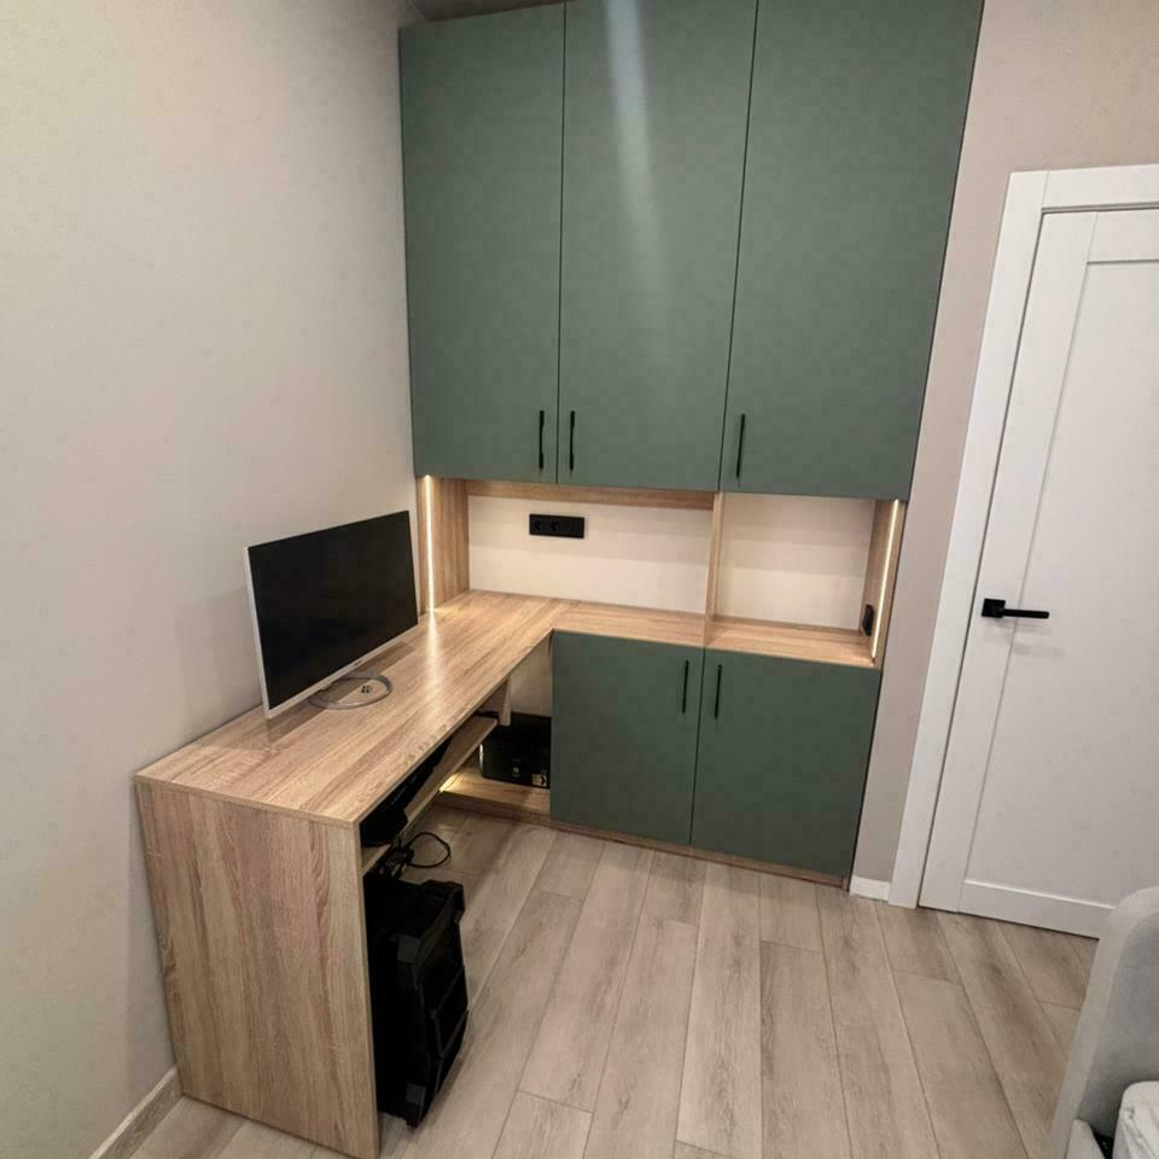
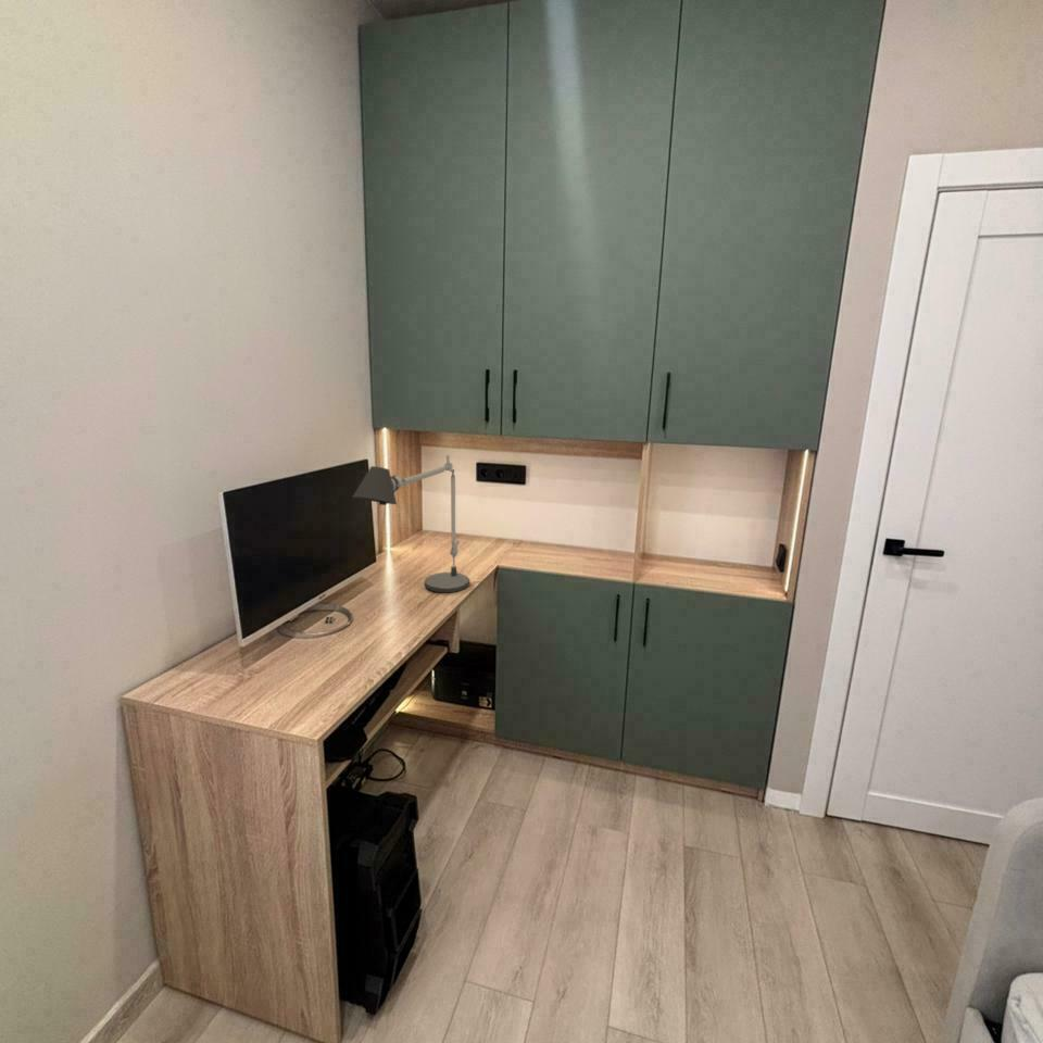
+ desk lamp (451, 532)
